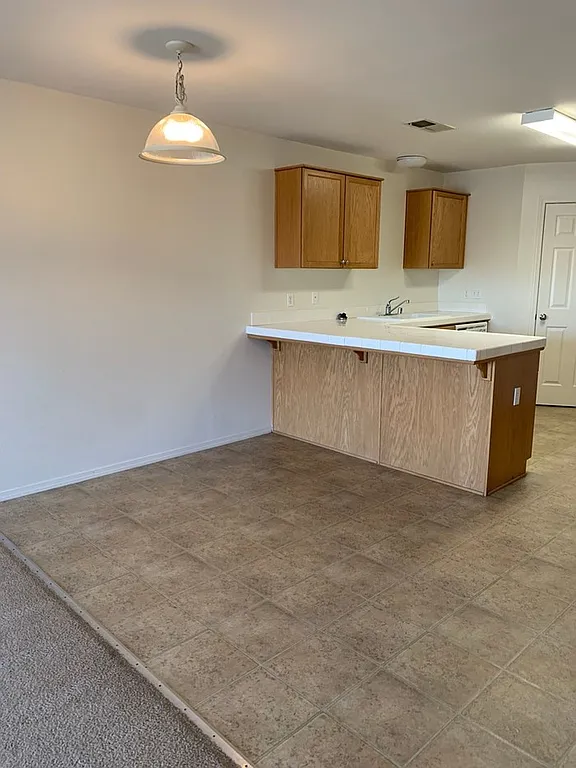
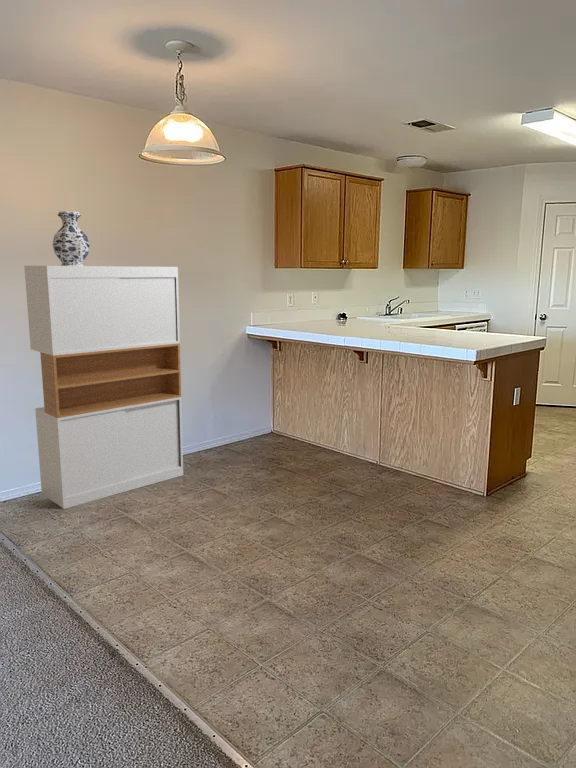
+ vase (70, 239)
+ cupboard (110, 379)
